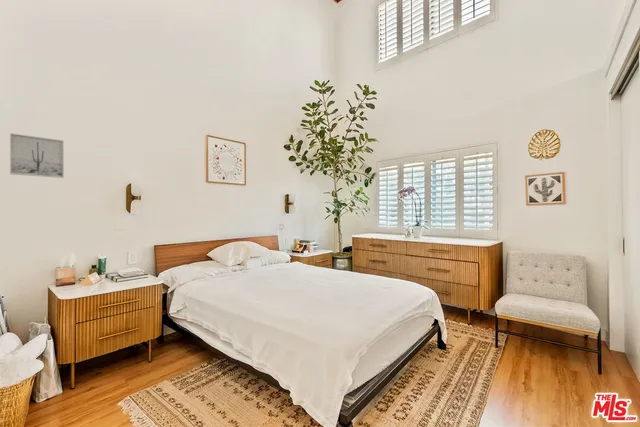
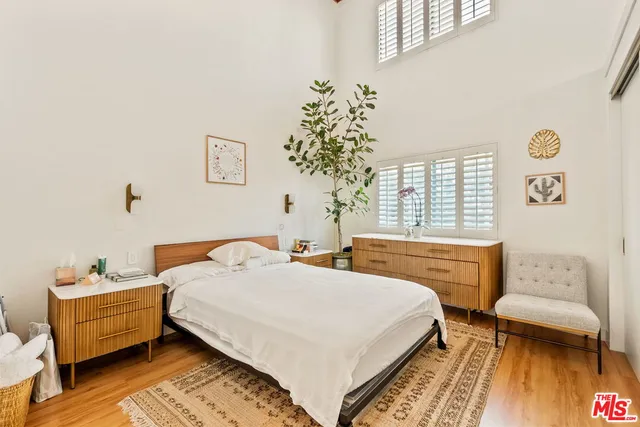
- wall art (37, 156)
